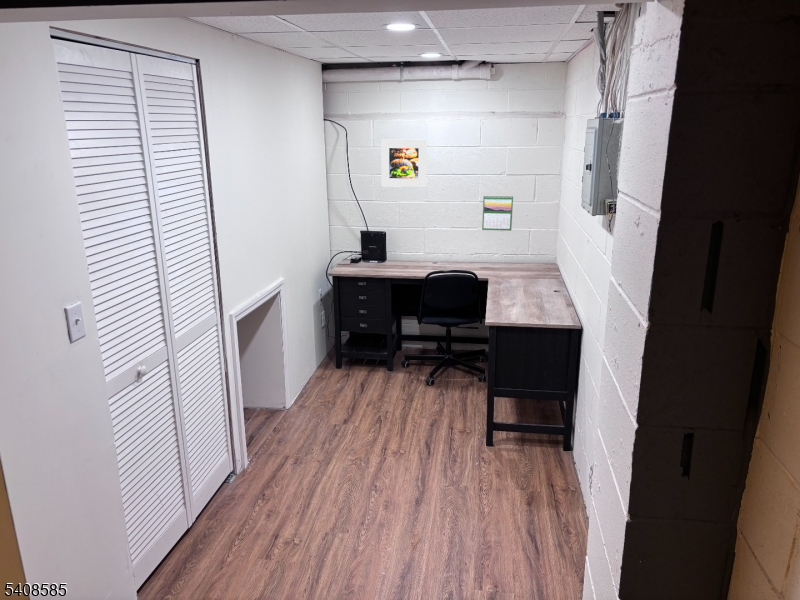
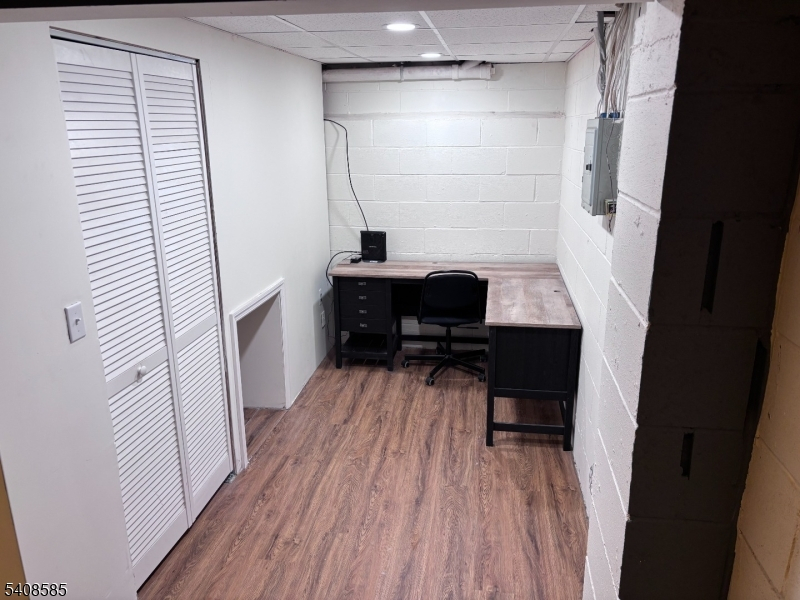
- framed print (403, 163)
- calendar (497, 212)
